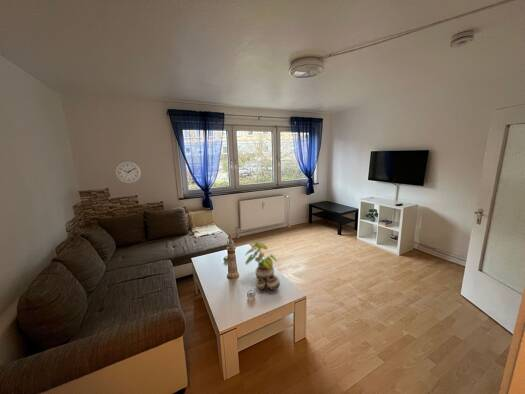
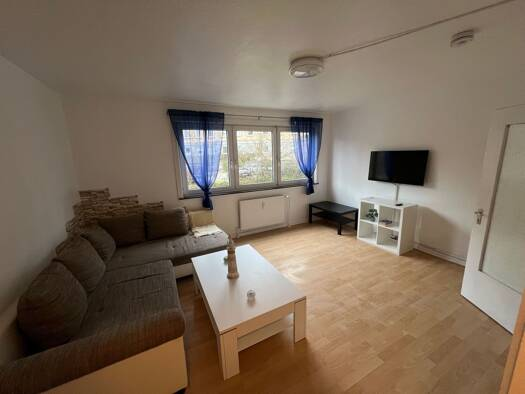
- wall clock (128, 172)
- potted plant (262, 264)
